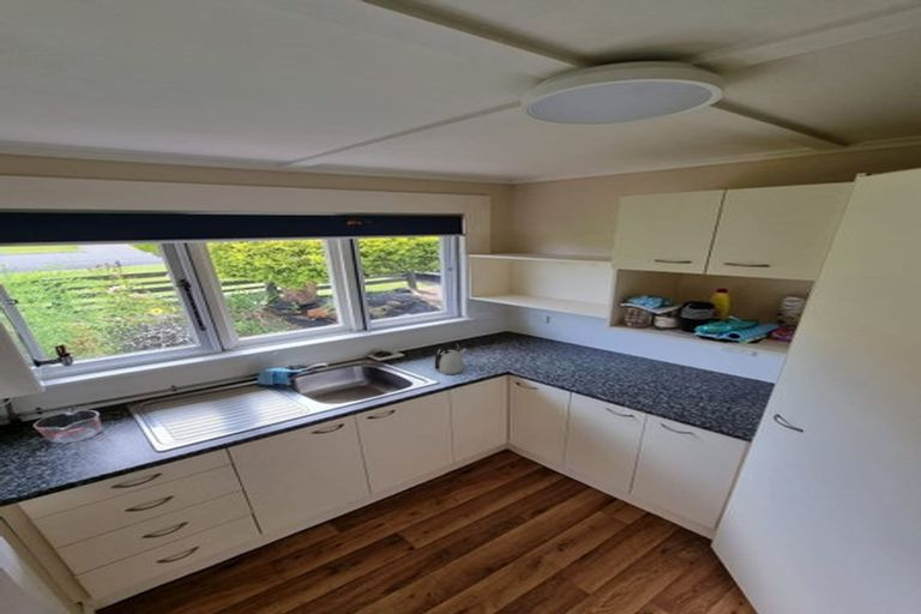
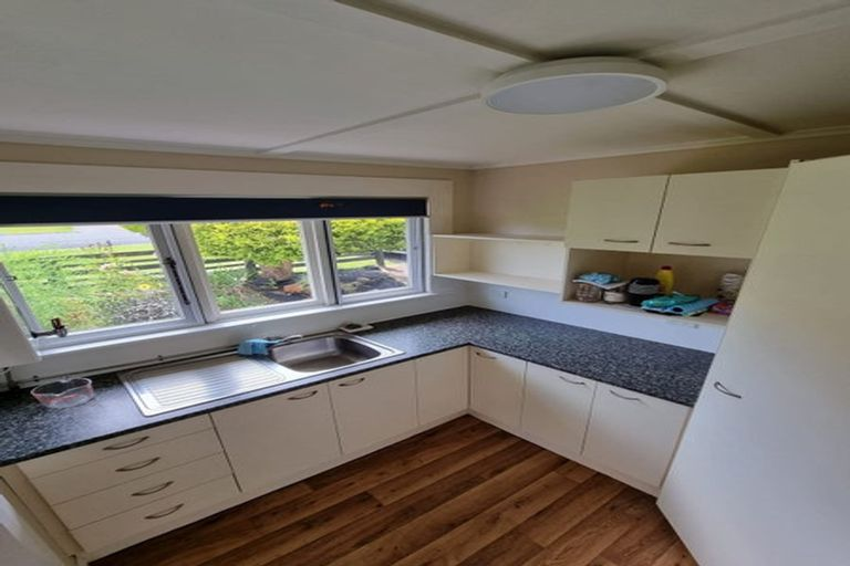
- kettle (451, 355)
